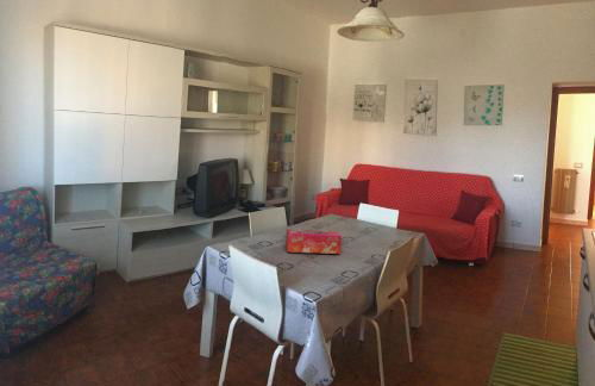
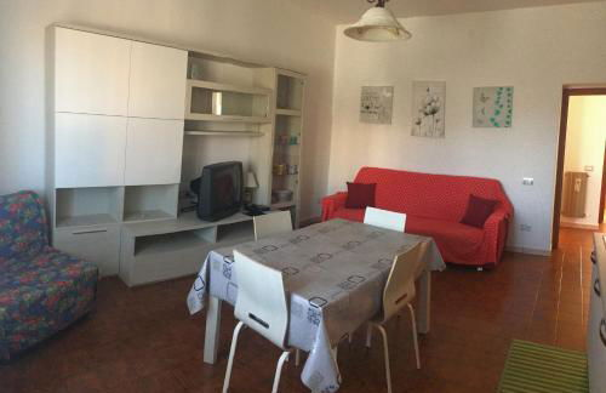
- tissue box (312, 241)
